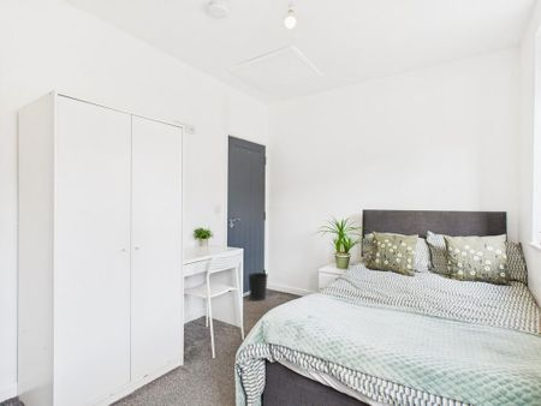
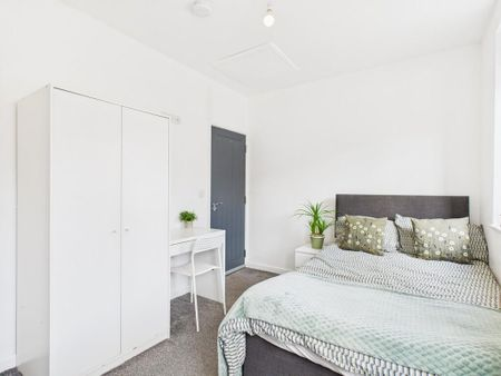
- wastebasket (257, 286)
